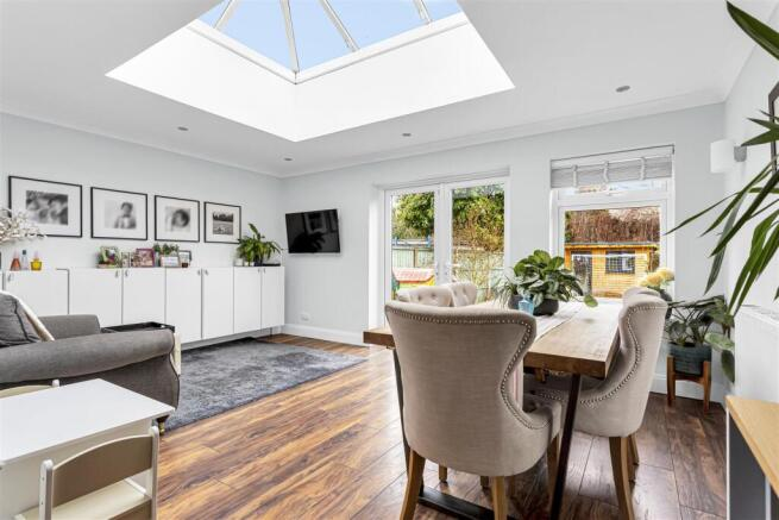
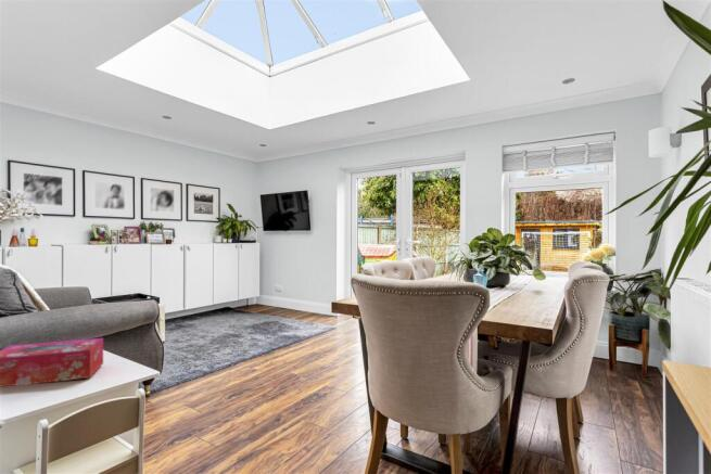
+ tissue box (49, 361)
